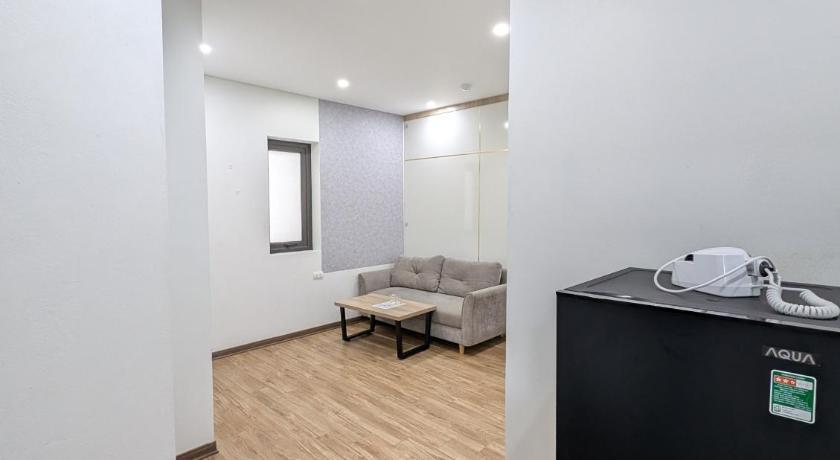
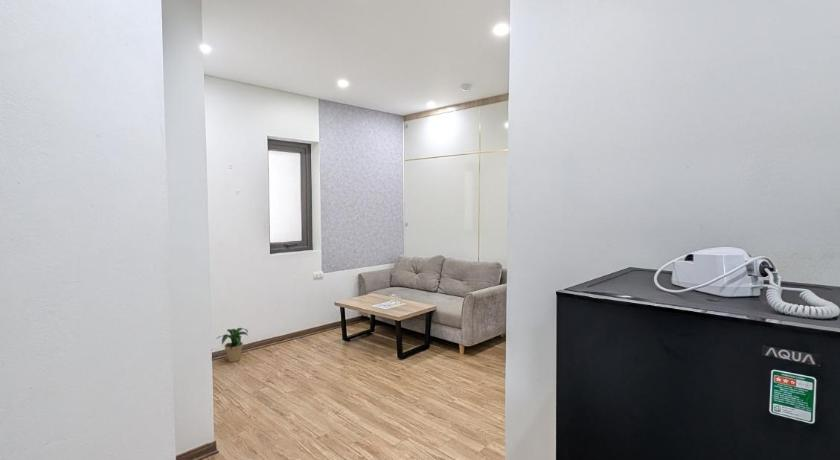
+ potted plant (234, 345)
